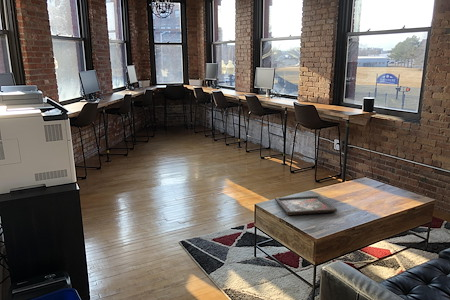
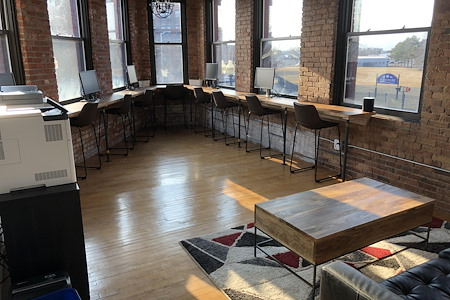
- decorative tray (304, 204)
